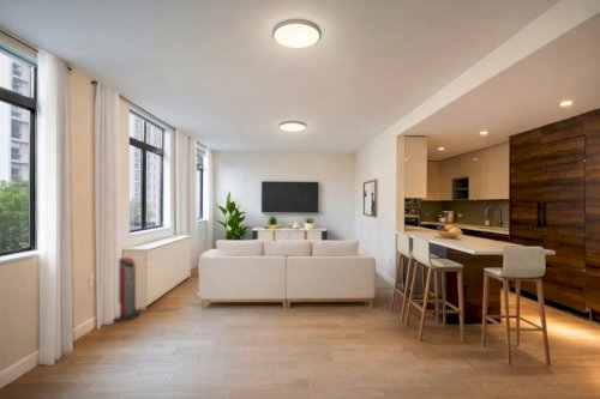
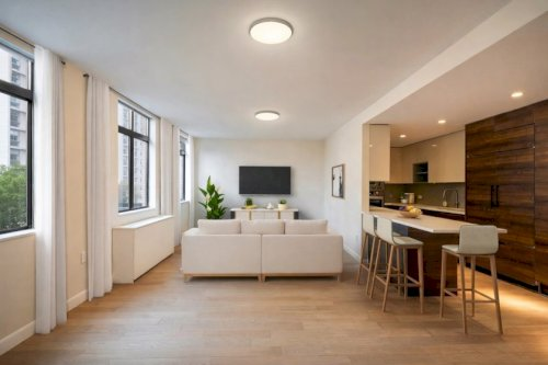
- air purifier (126, 286)
